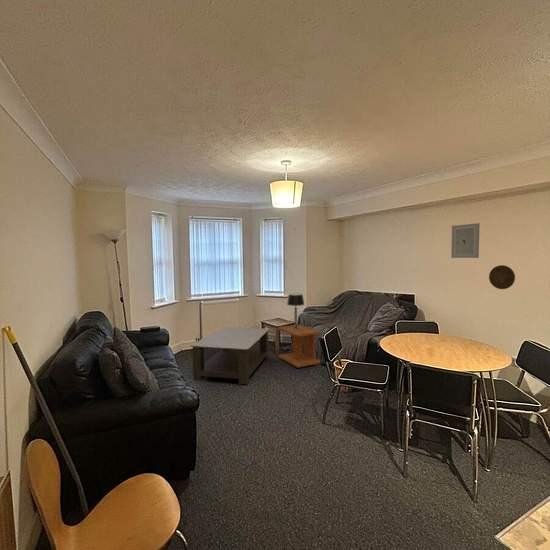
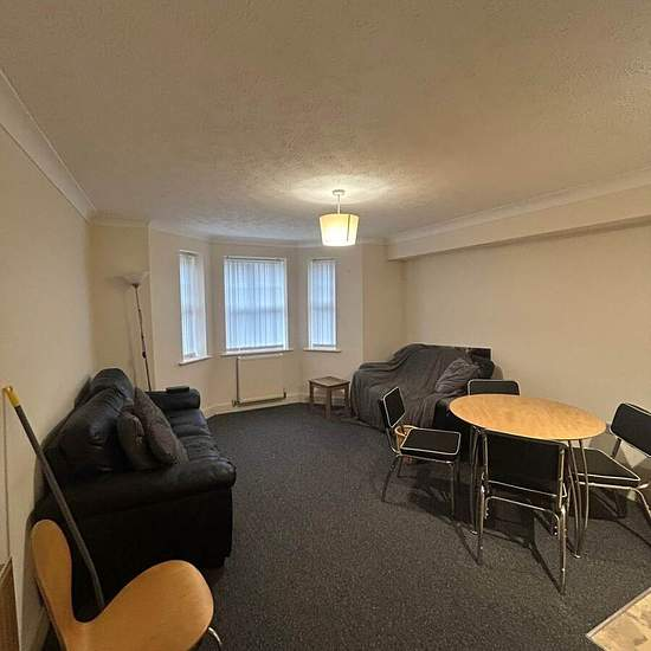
- decorative plate (501, 277)
- table lamp (295, 311)
- wall art (464, 241)
- coffee table (234, 352)
- side table (298, 345)
